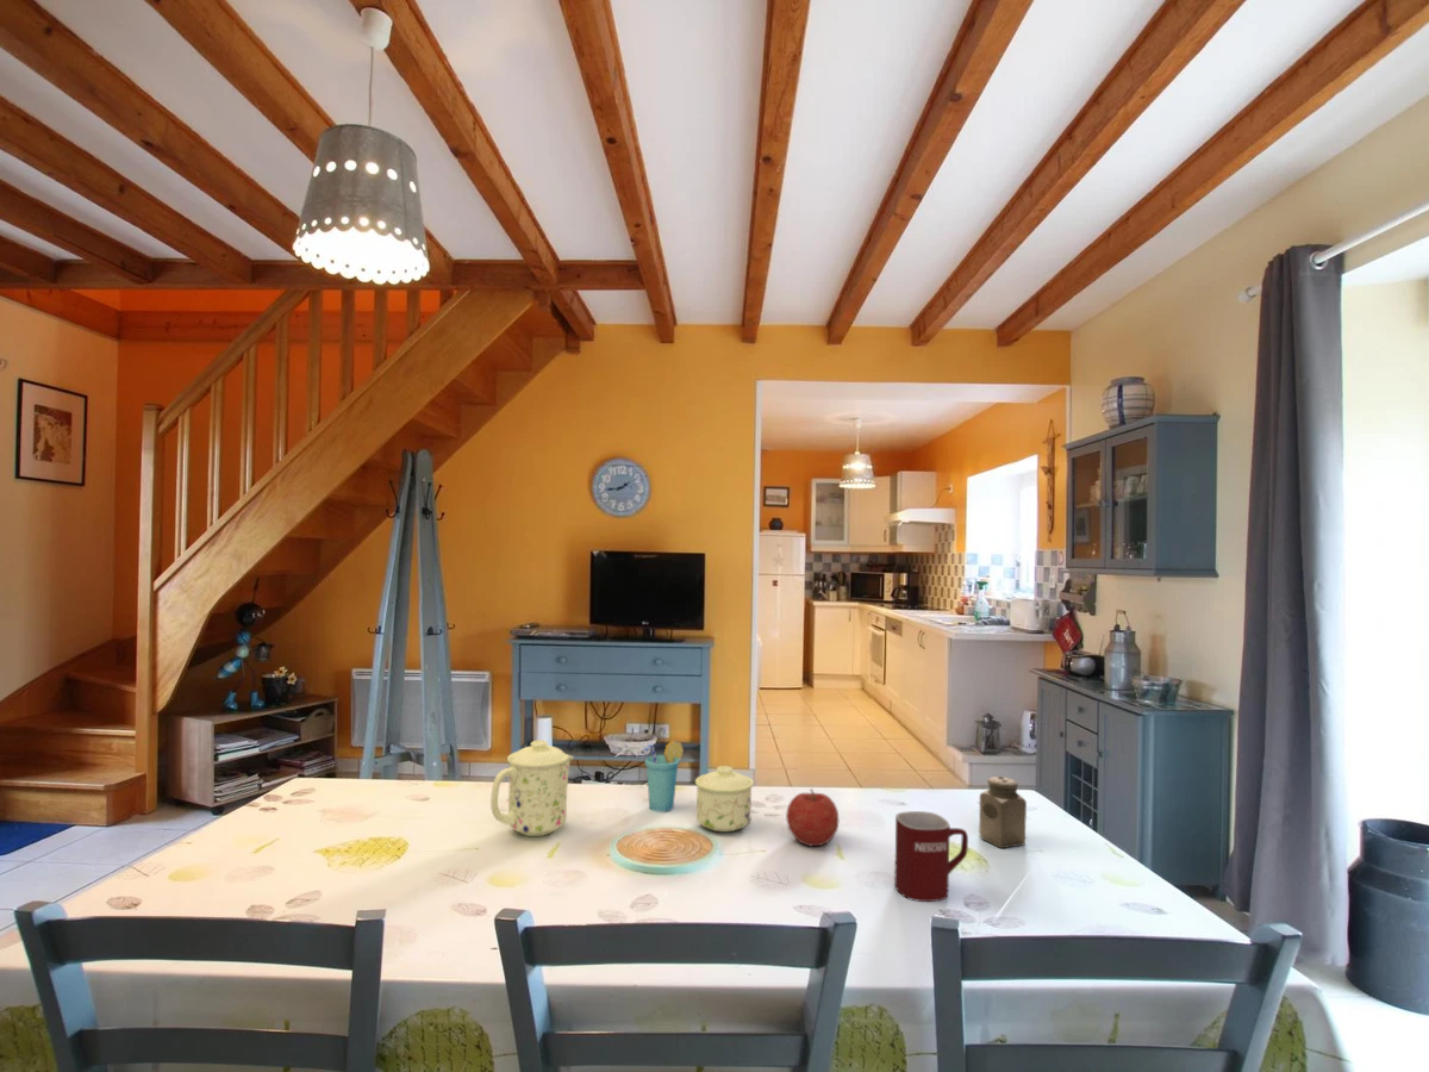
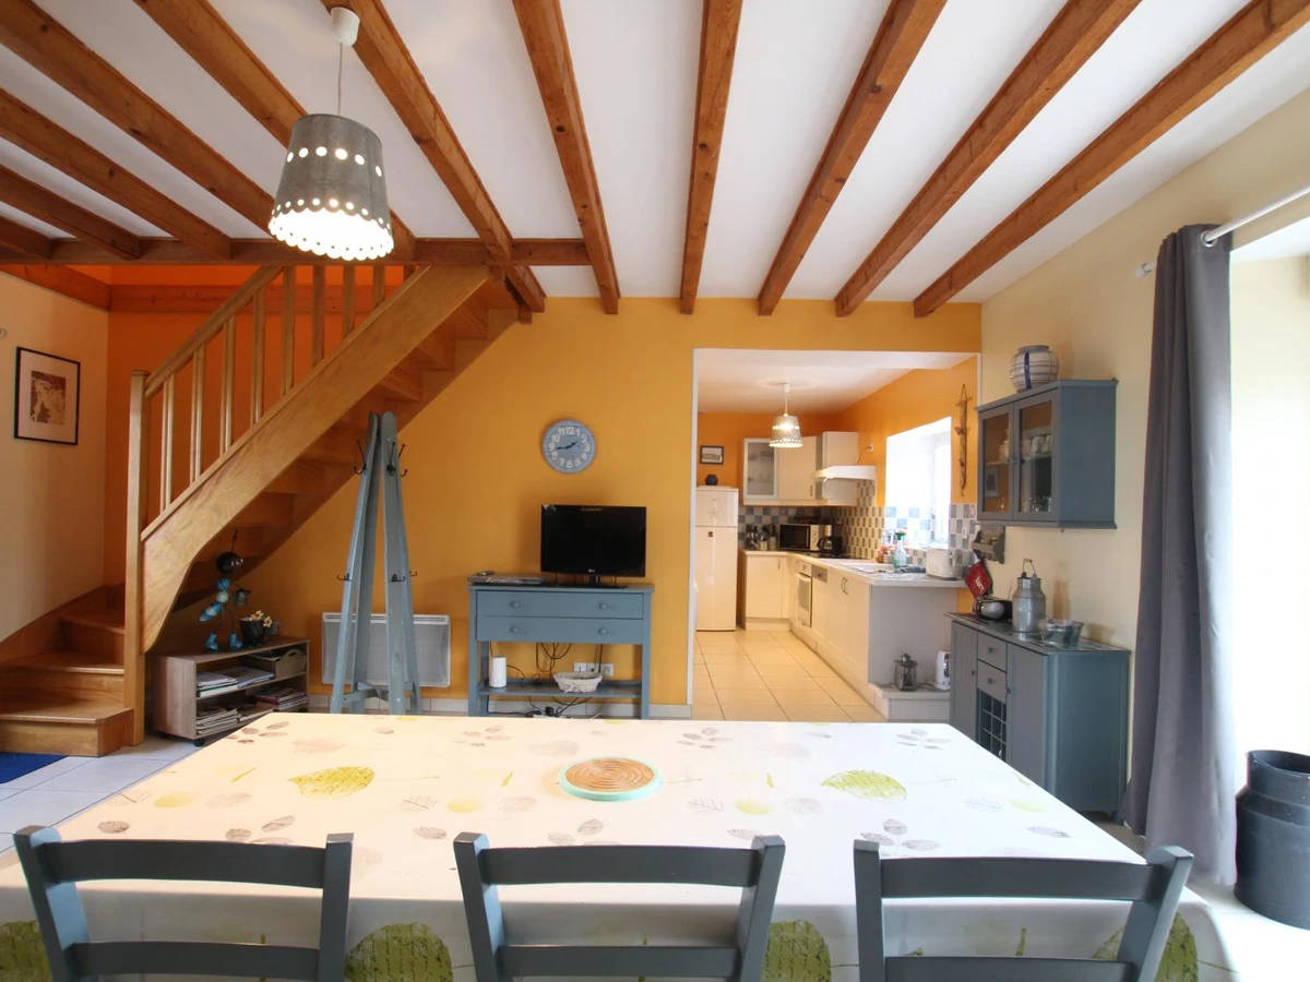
- salt shaker (1001, 809)
- cup (660, 774)
- mug (533, 786)
- mug (932, 854)
- fruit (811, 814)
- sugar bowl (724, 797)
